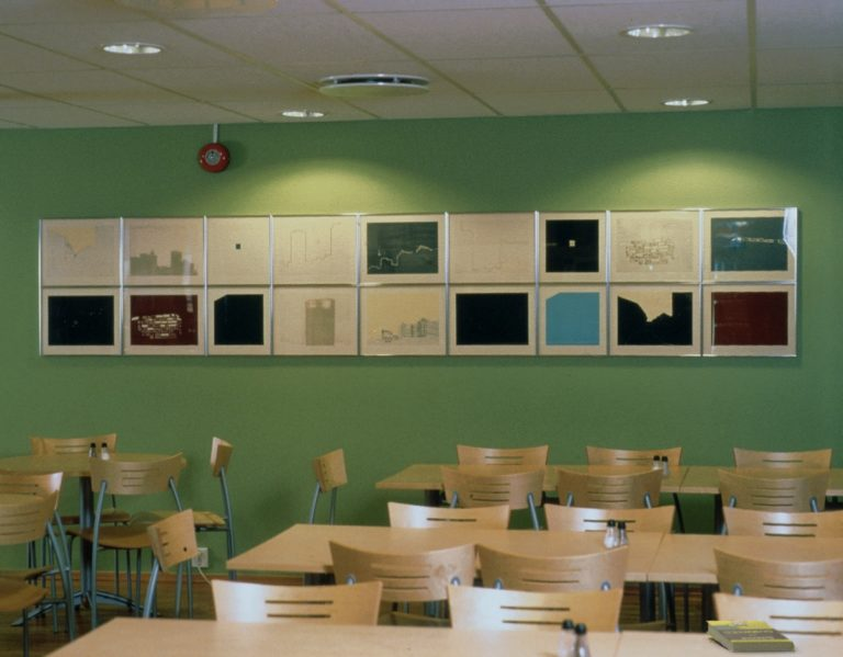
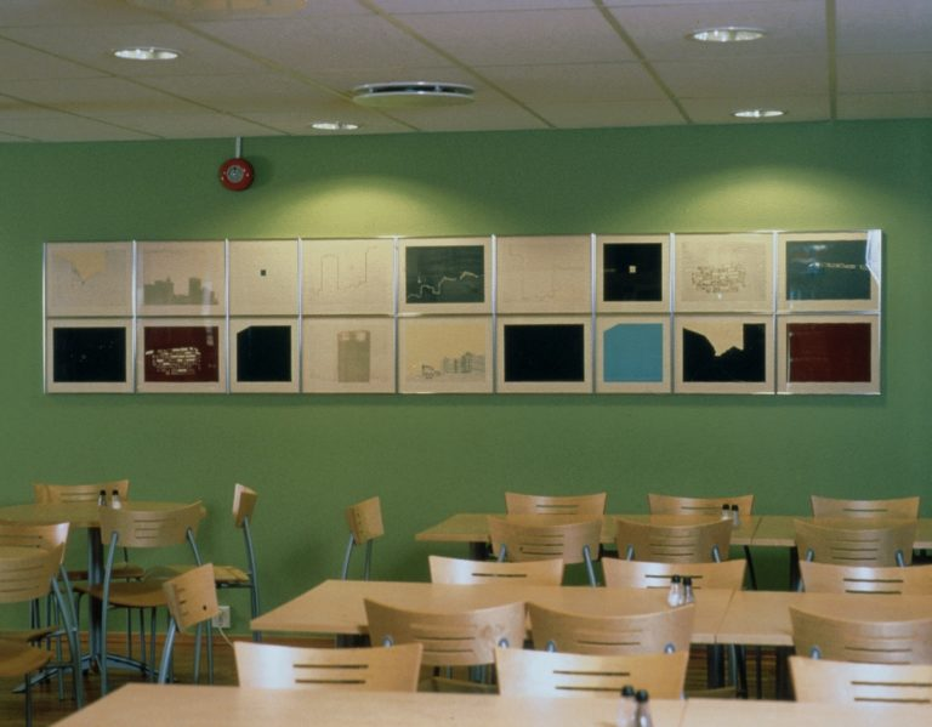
- book (749, 636)
